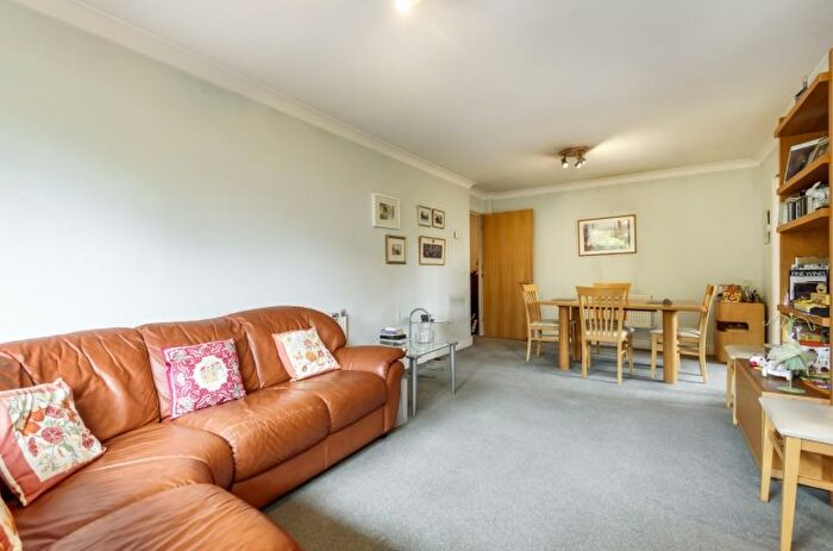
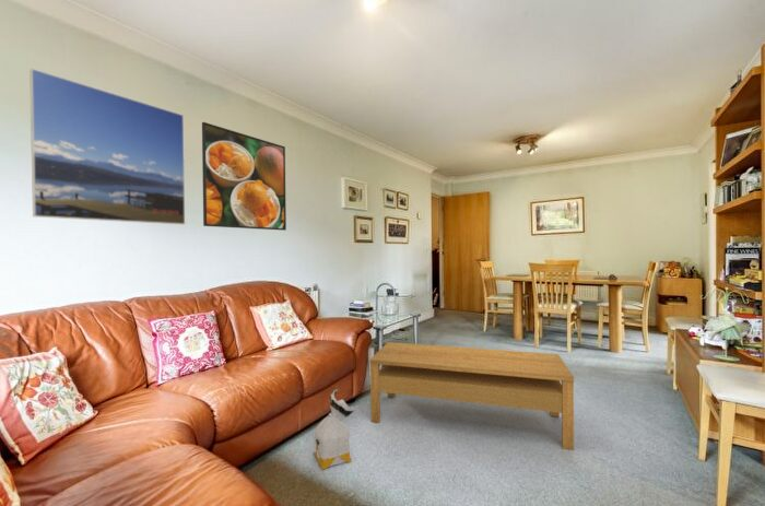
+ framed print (248, 181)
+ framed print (118, 158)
+ coffee table (466, 387)
+ bag (333, 424)
